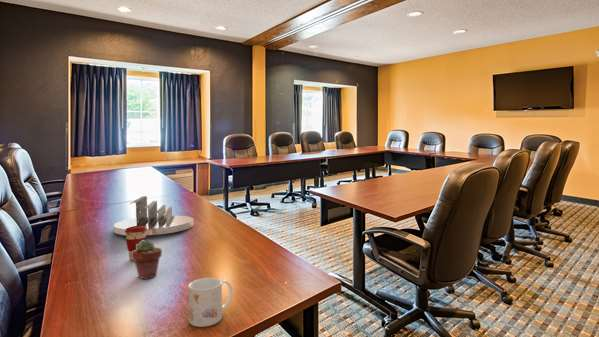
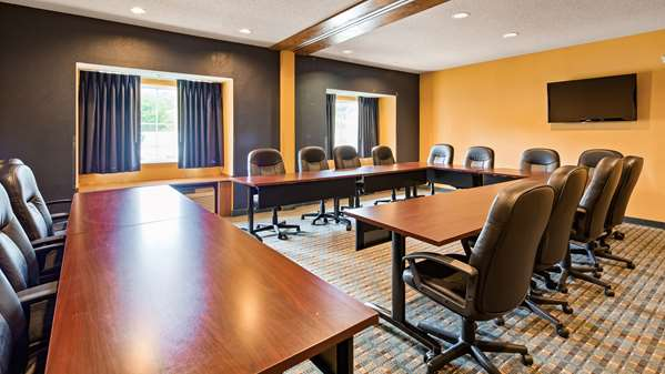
- potted succulent (147, 257)
- coffee cup (136, 242)
- mug (212, 298)
- desk organizer (155, 213)
